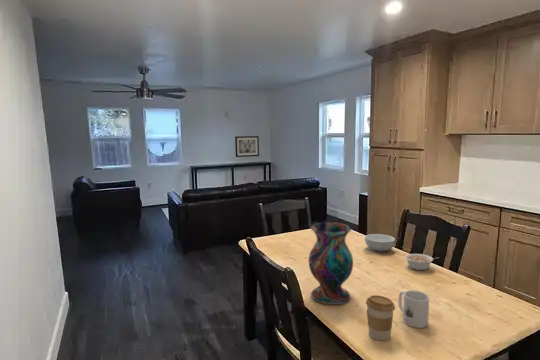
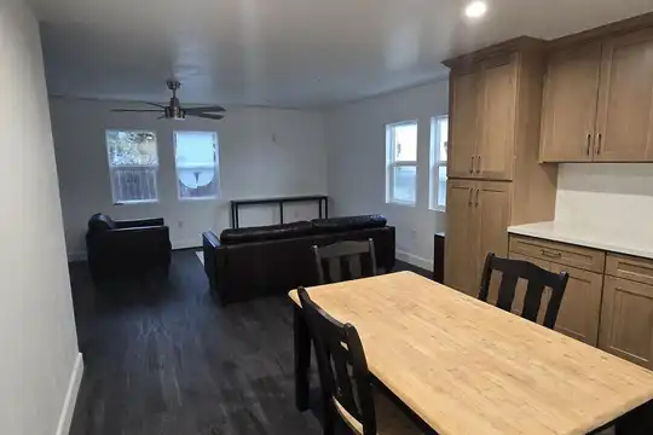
- coffee cup (379, 316)
- mug (411, 306)
- legume (419, 261)
- vase (330, 262)
- cereal bowl (379, 243)
- wall art (247, 146)
